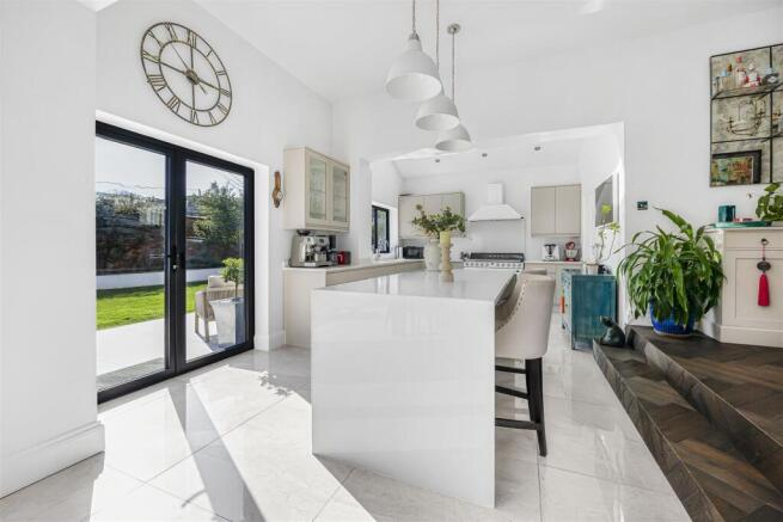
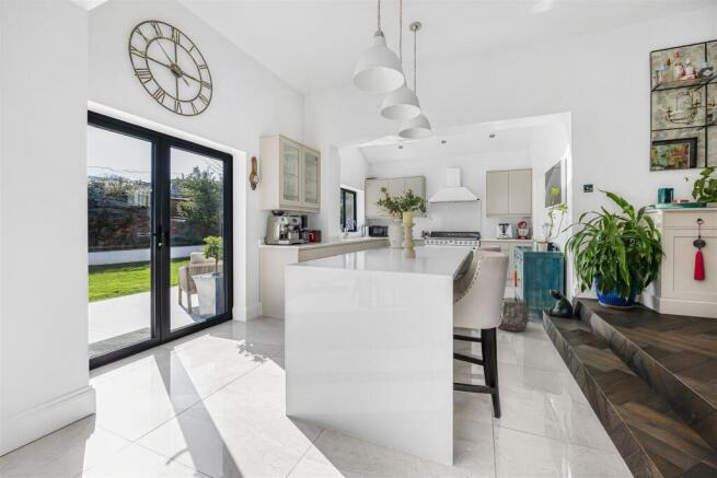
+ woven basket (510, 314)
